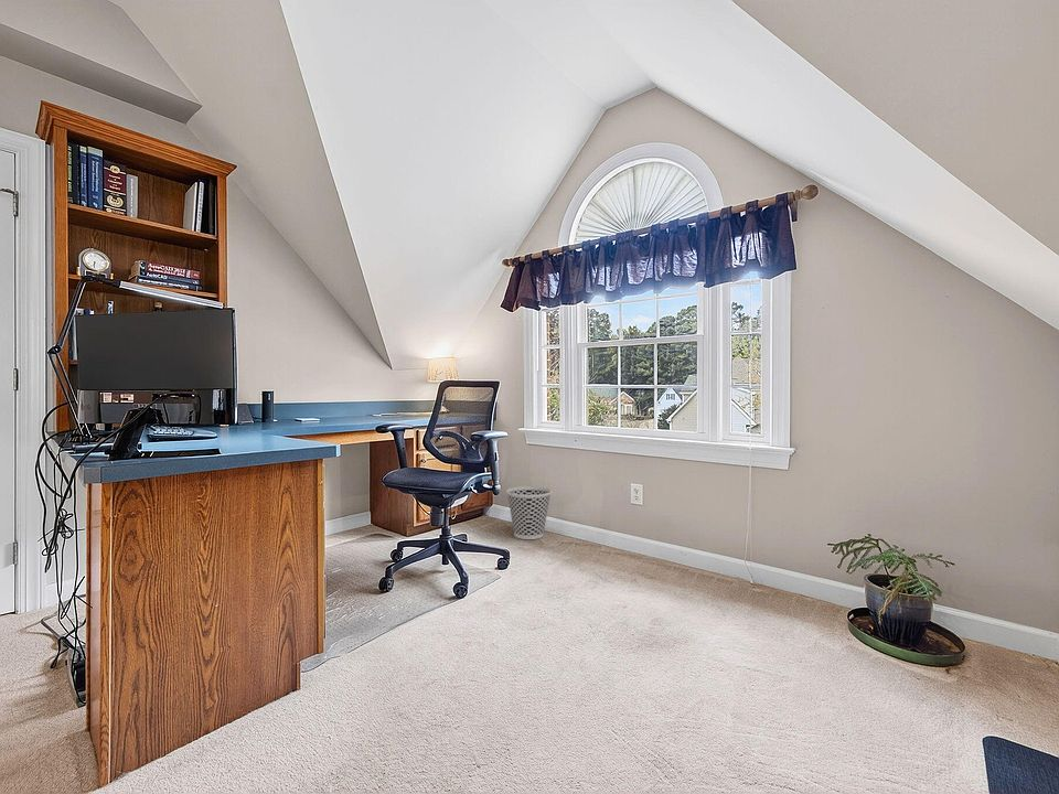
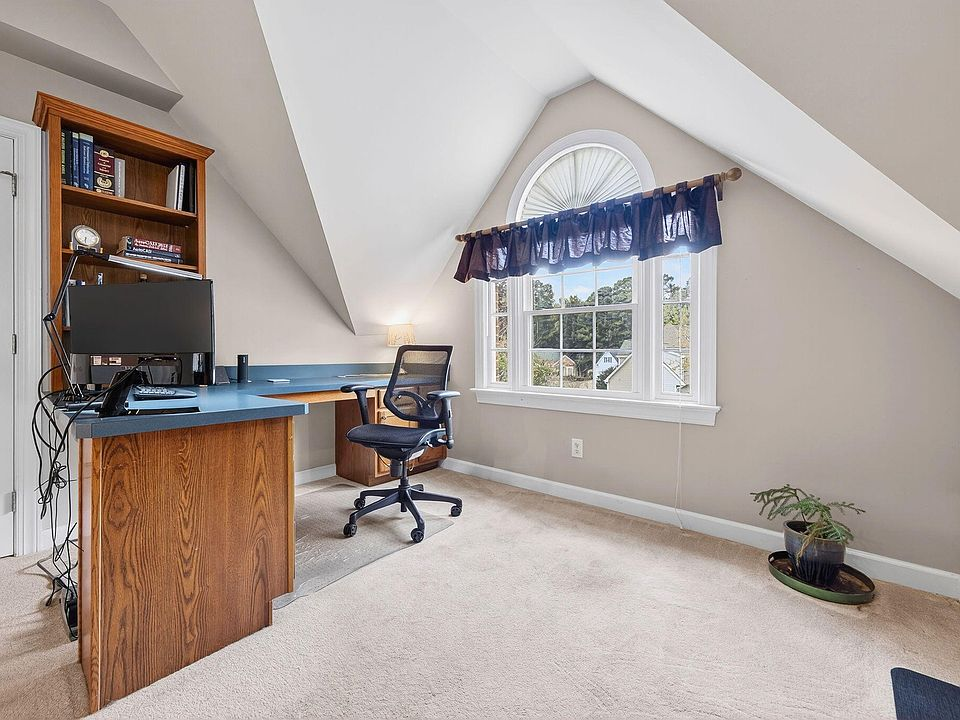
- wastebasket (528, 513)
